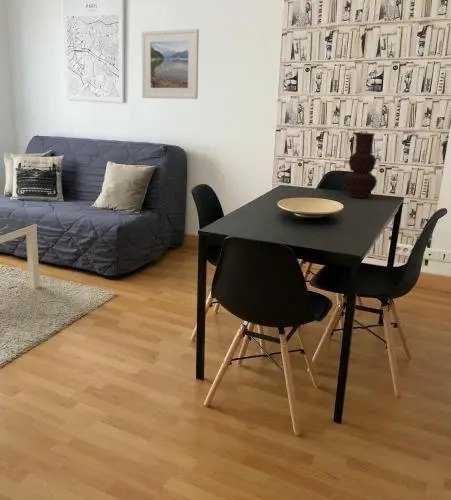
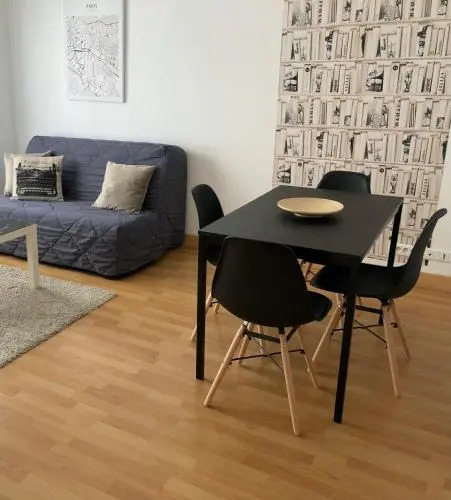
- vase (361, 165)
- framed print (169, 64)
